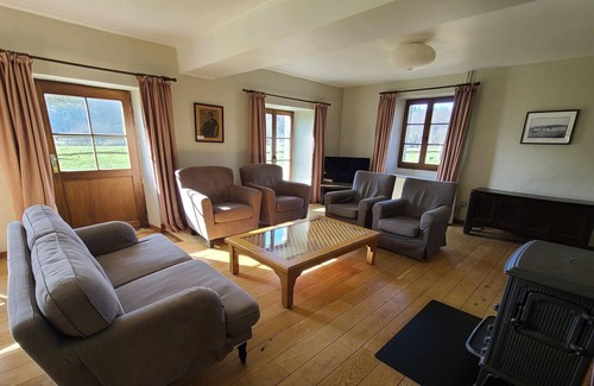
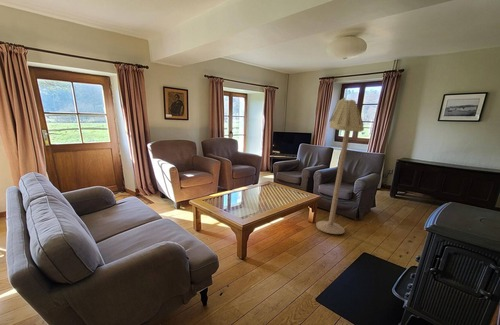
+ floor lamp (340, 165)
